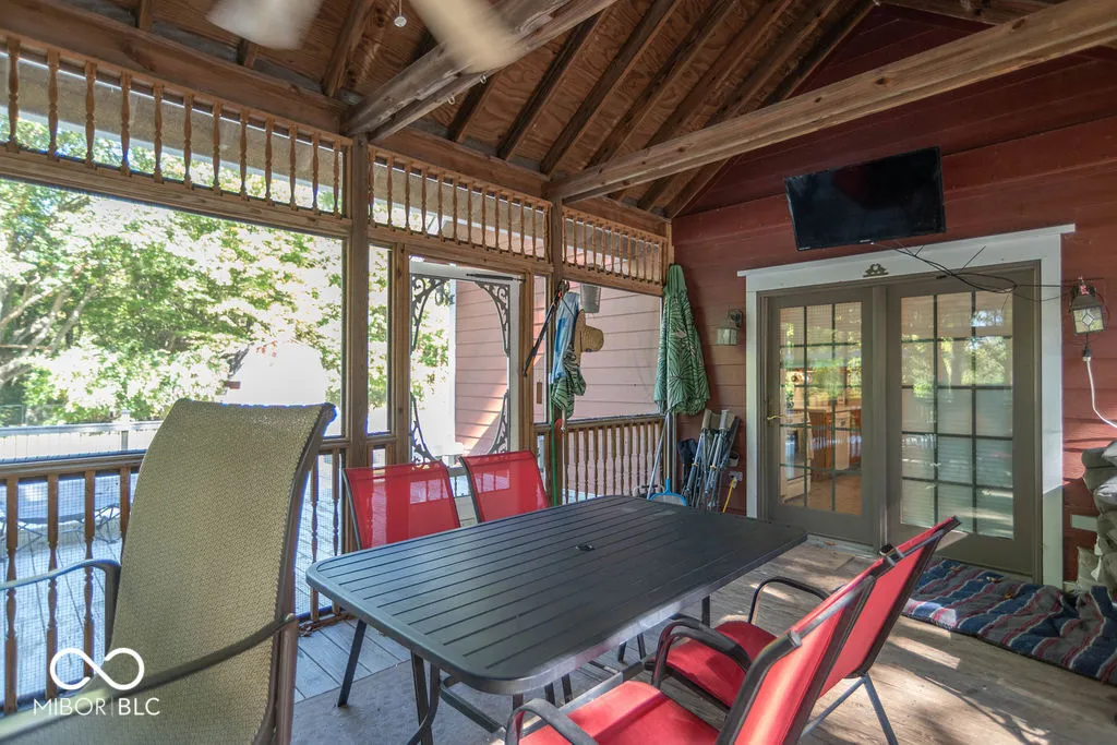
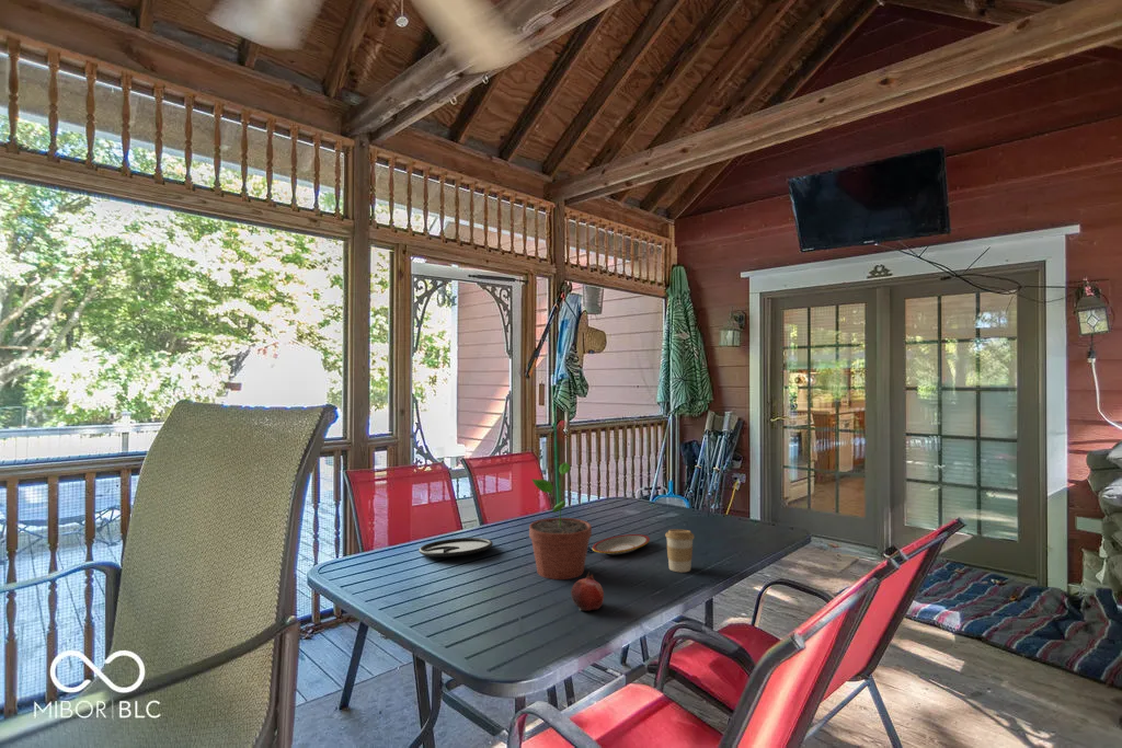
+ fruit (587, 590)
+ plate (621, 545)
+ coffee cup (679, 549)
+ potted plant (560, 518)
+ plate (456, 546)
